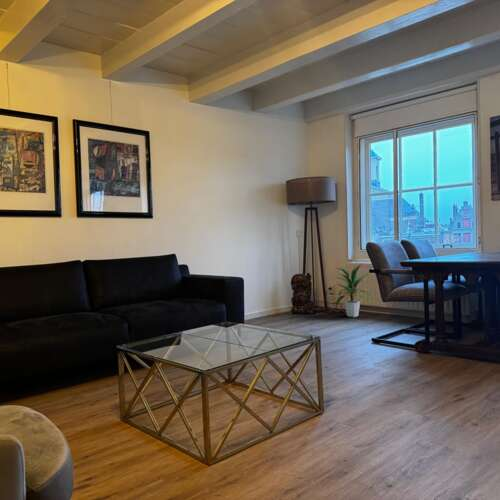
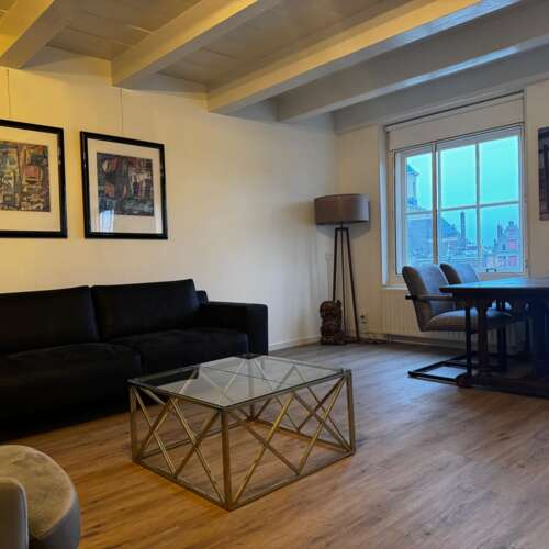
- indoor plant (350, 289)
